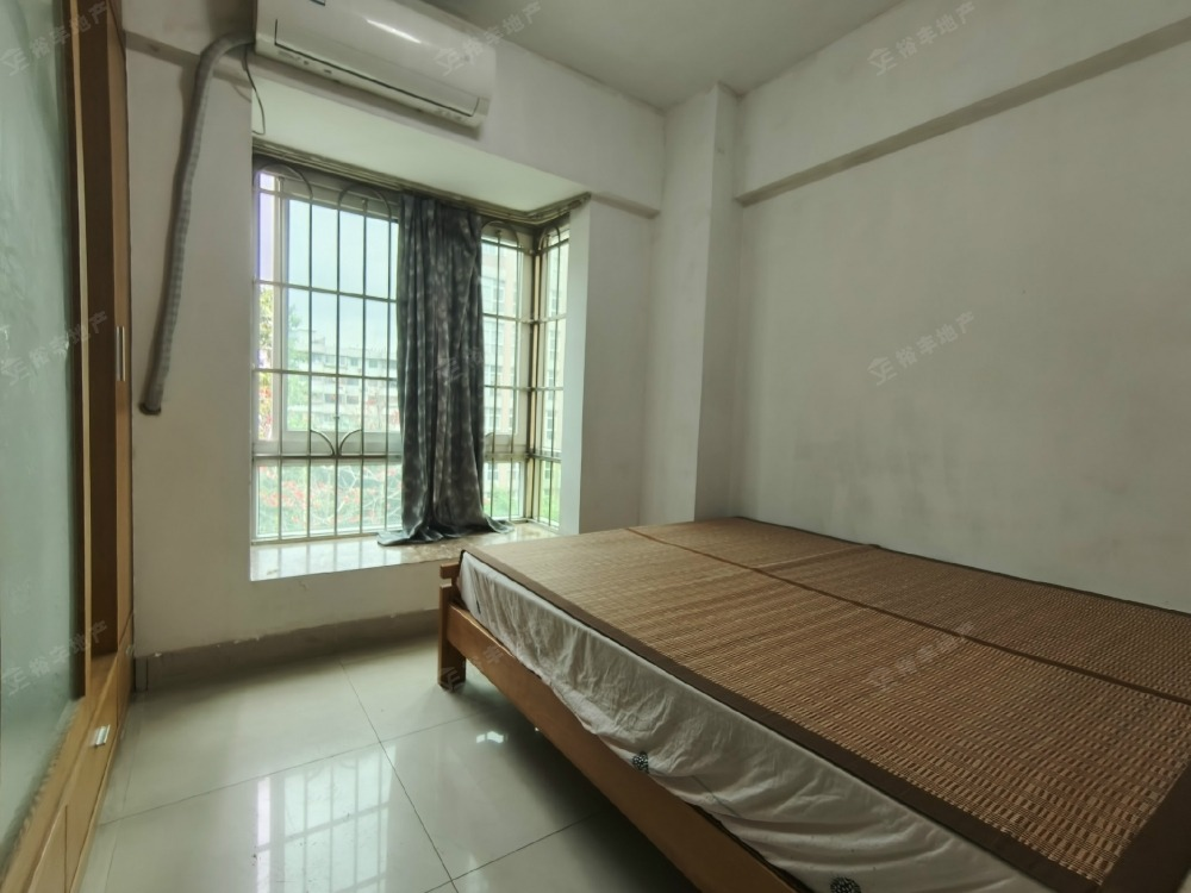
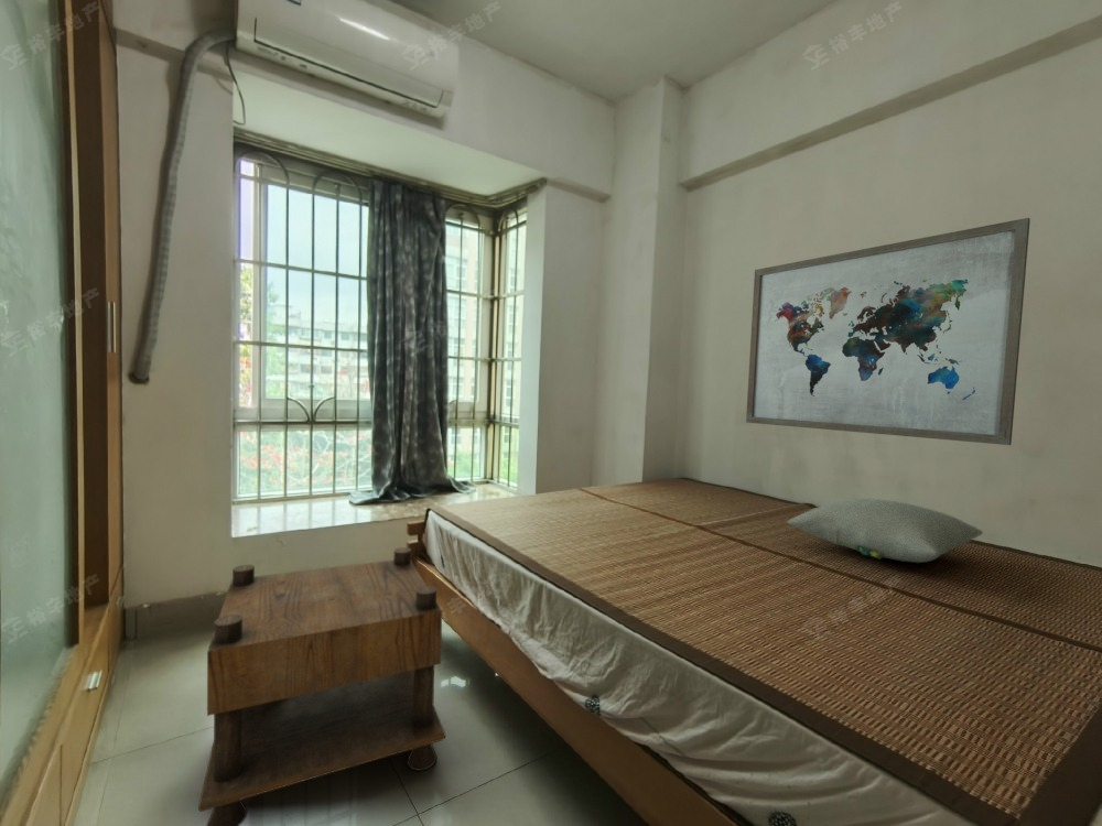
+ pillow (882, 526)
+ nightstand (329, 662)
+ wall art (858, 340)
